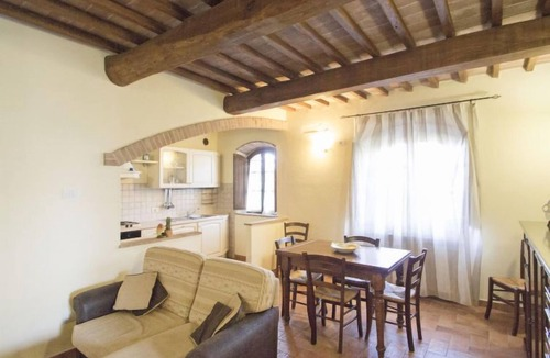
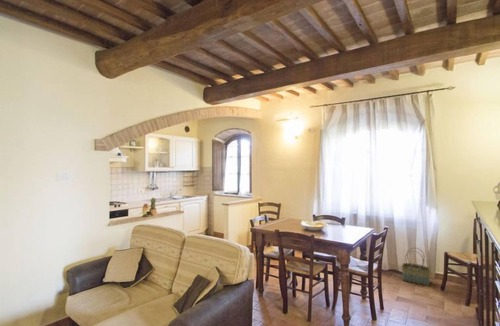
+ basket (415, 265)
